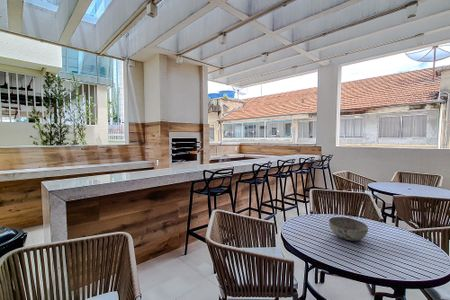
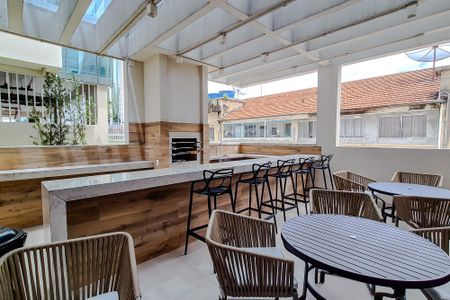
- bowl (347, 229)
